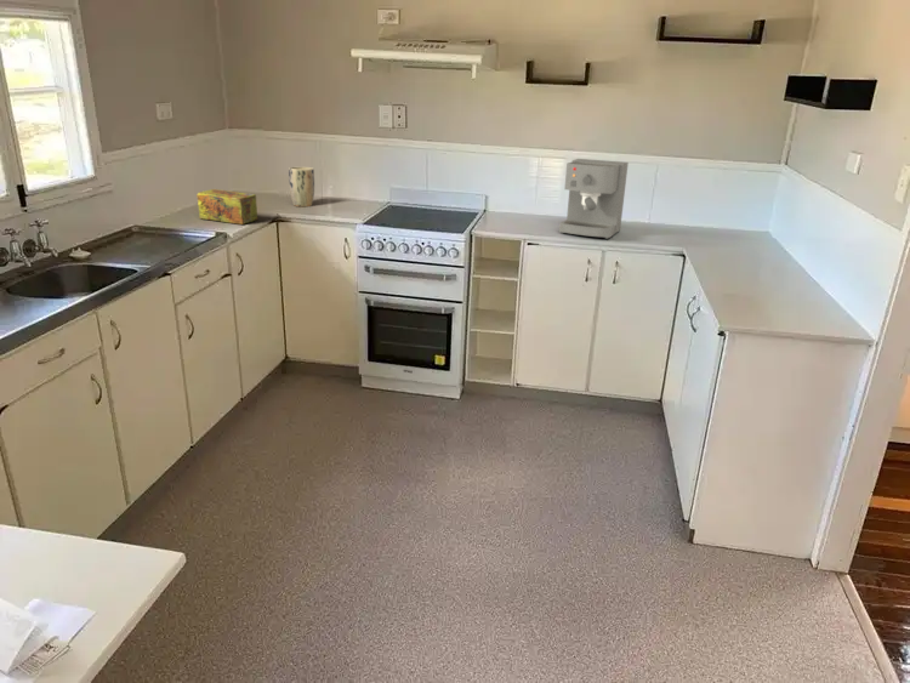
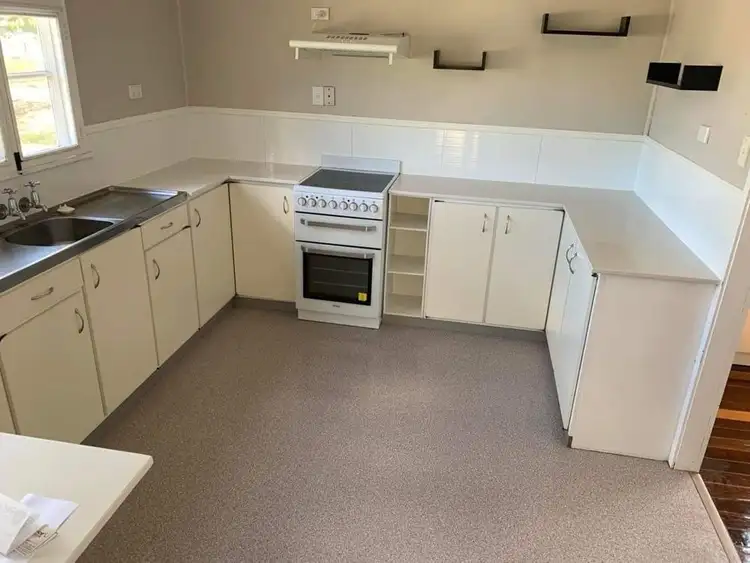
- plant pot (301, 187)
- cereal box (227, 206)
- coffee maker (596, 198)
